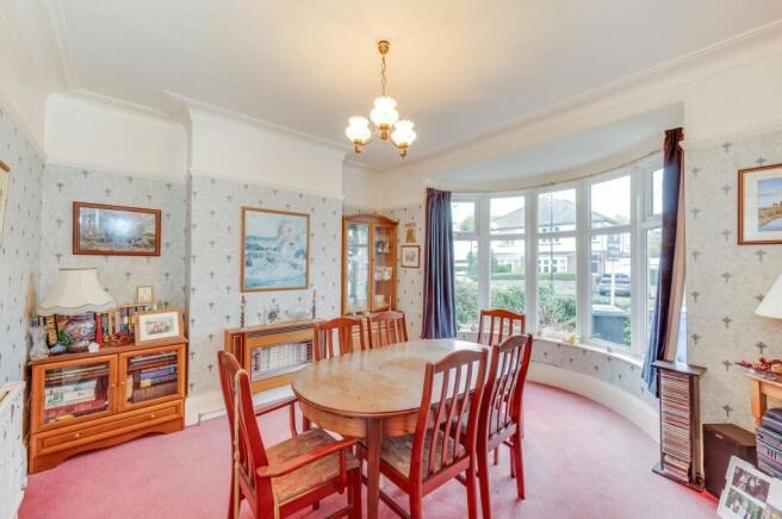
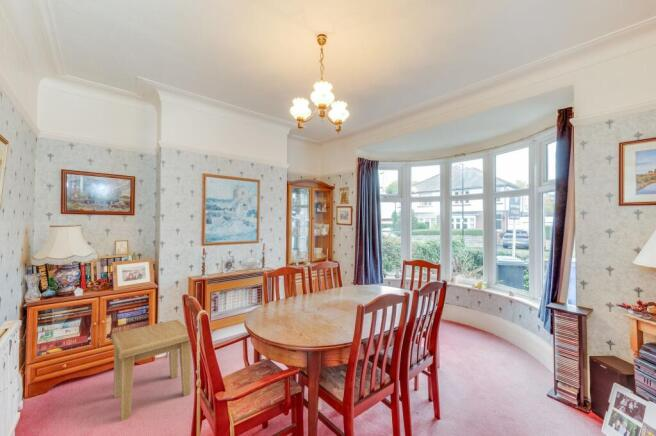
+ side table (149, 357)
